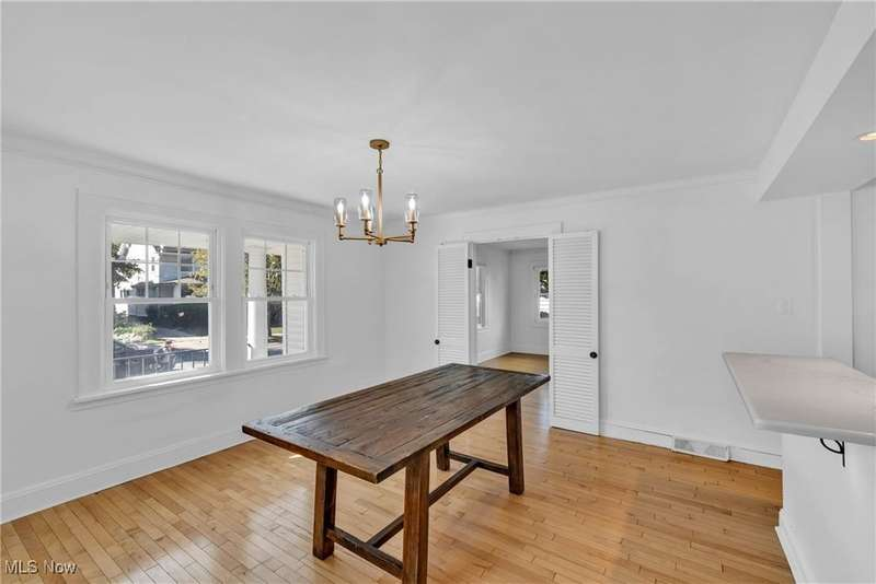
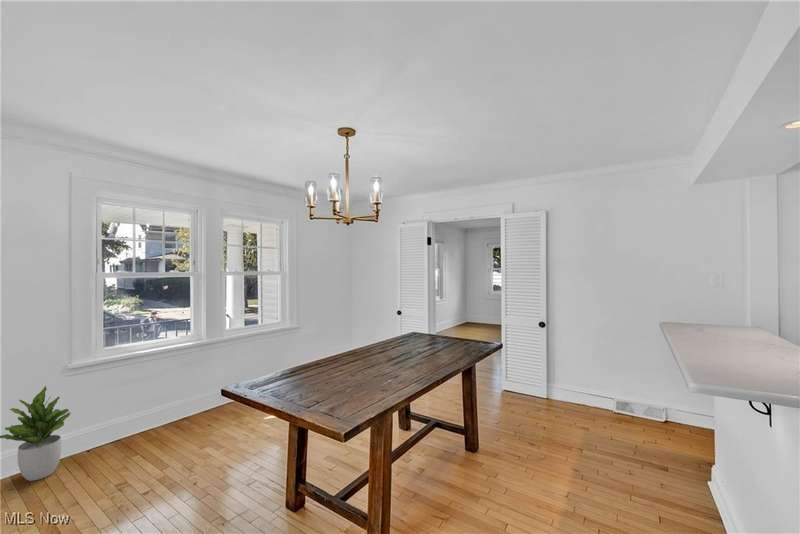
+ potted plant (38, 432)
